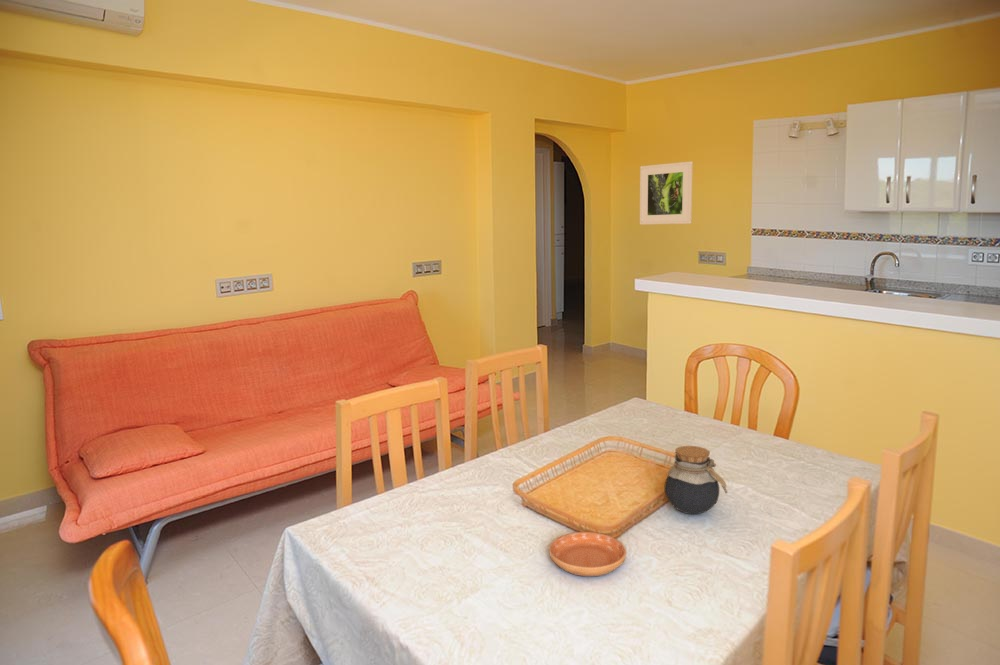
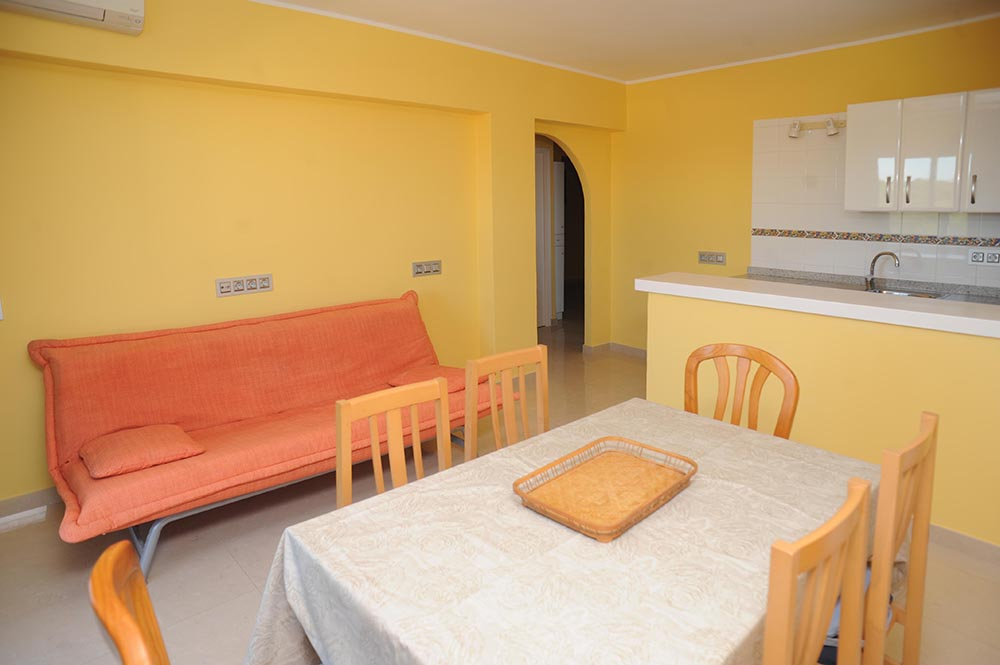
- saucer (587, 555)
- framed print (665, 194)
- jar (695, 481)
